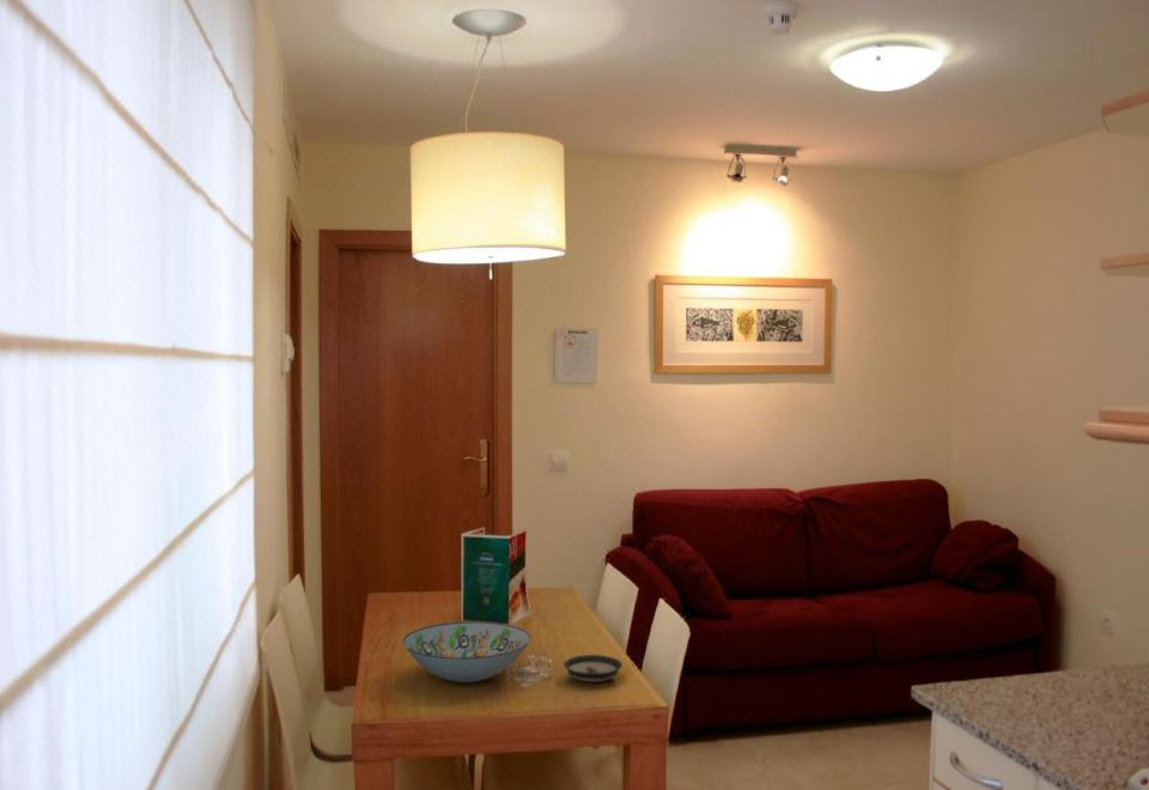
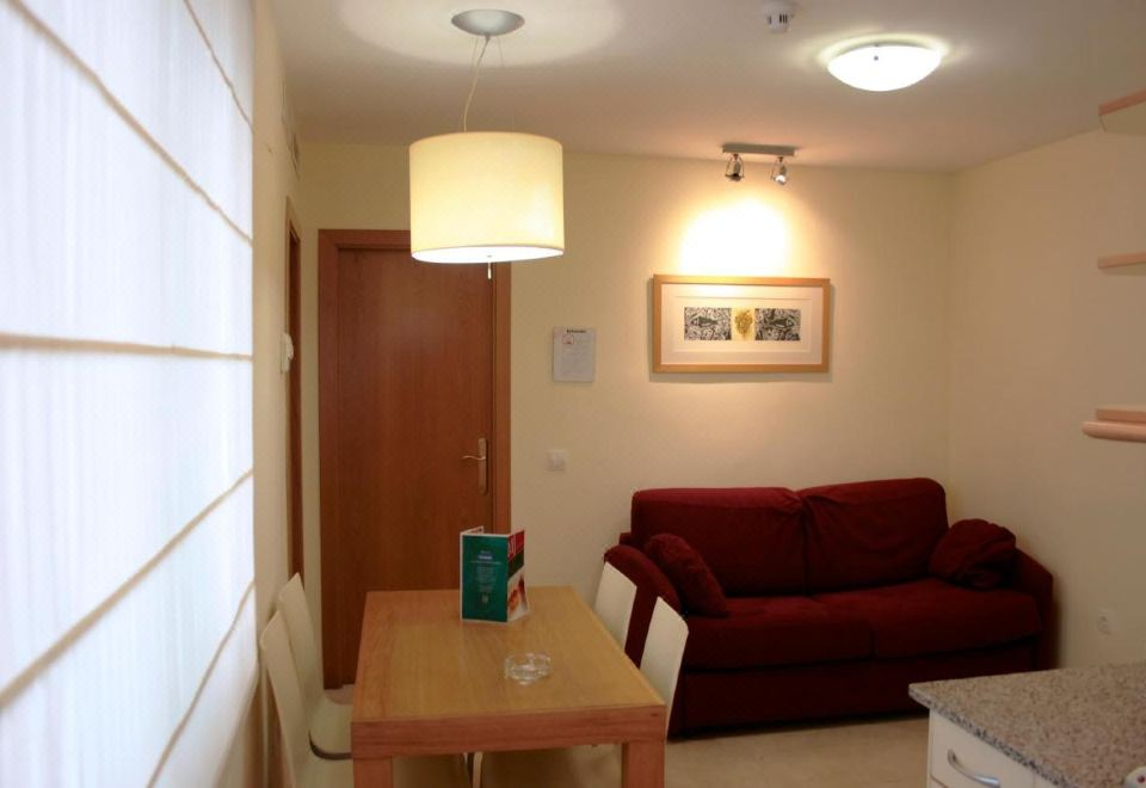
- saucer (592, 670)
- decorative bowl (467, 657)
